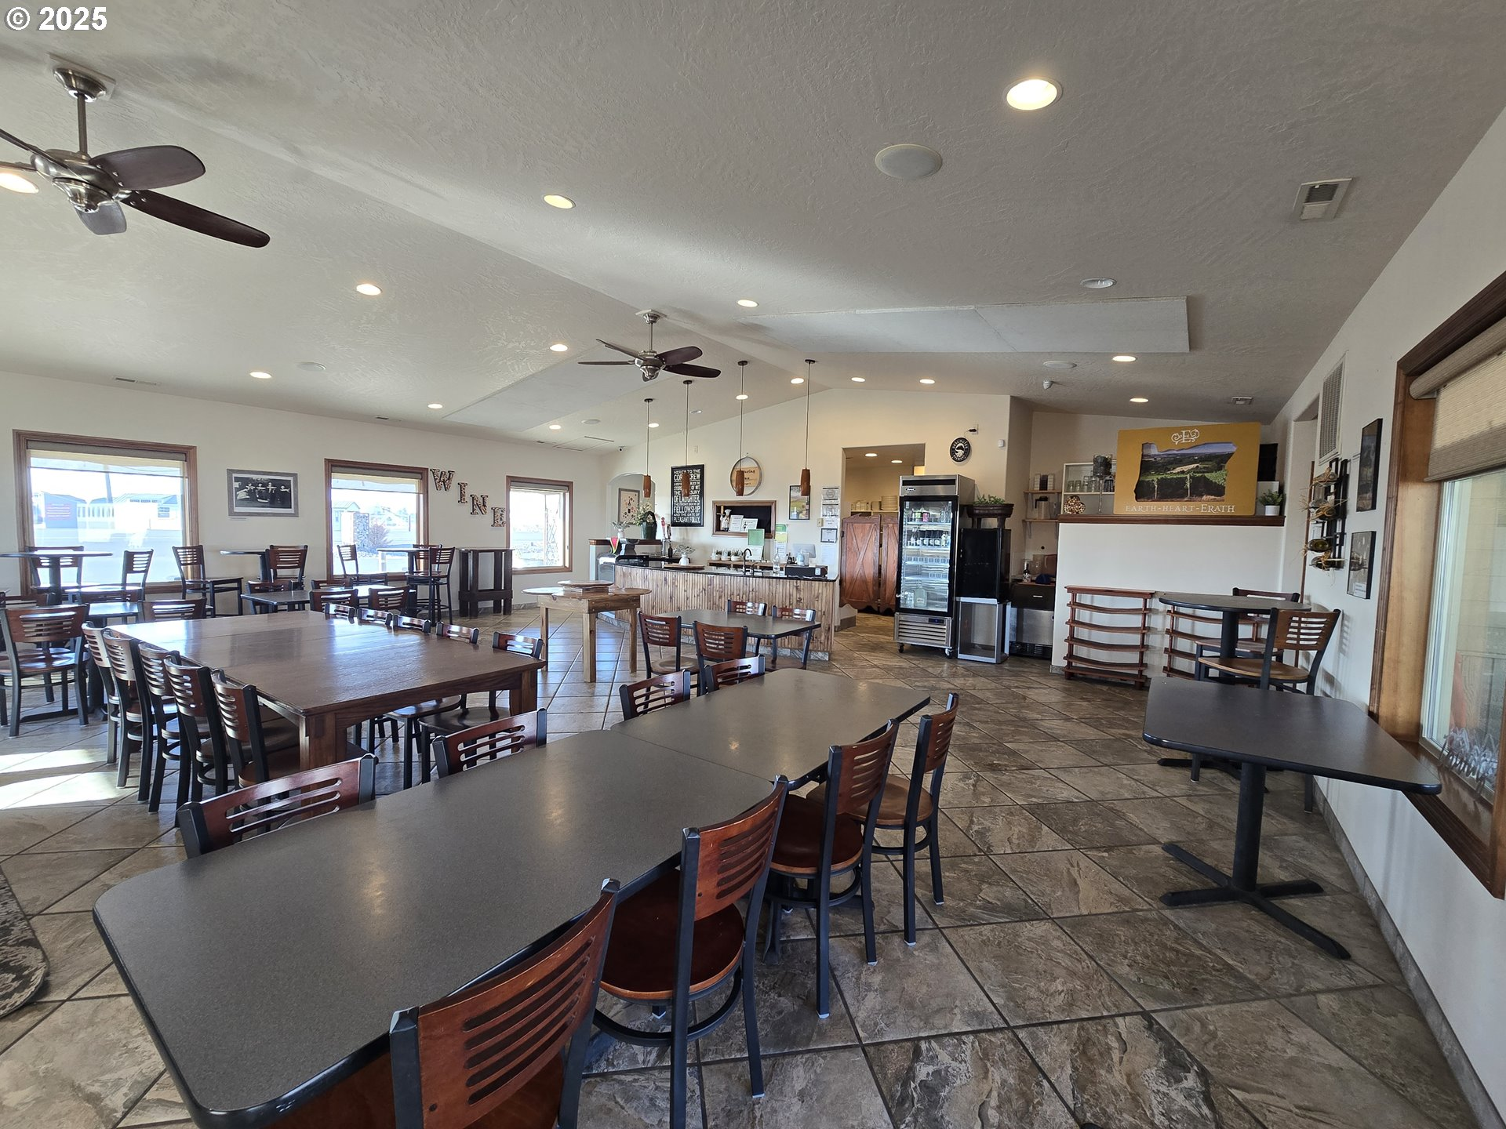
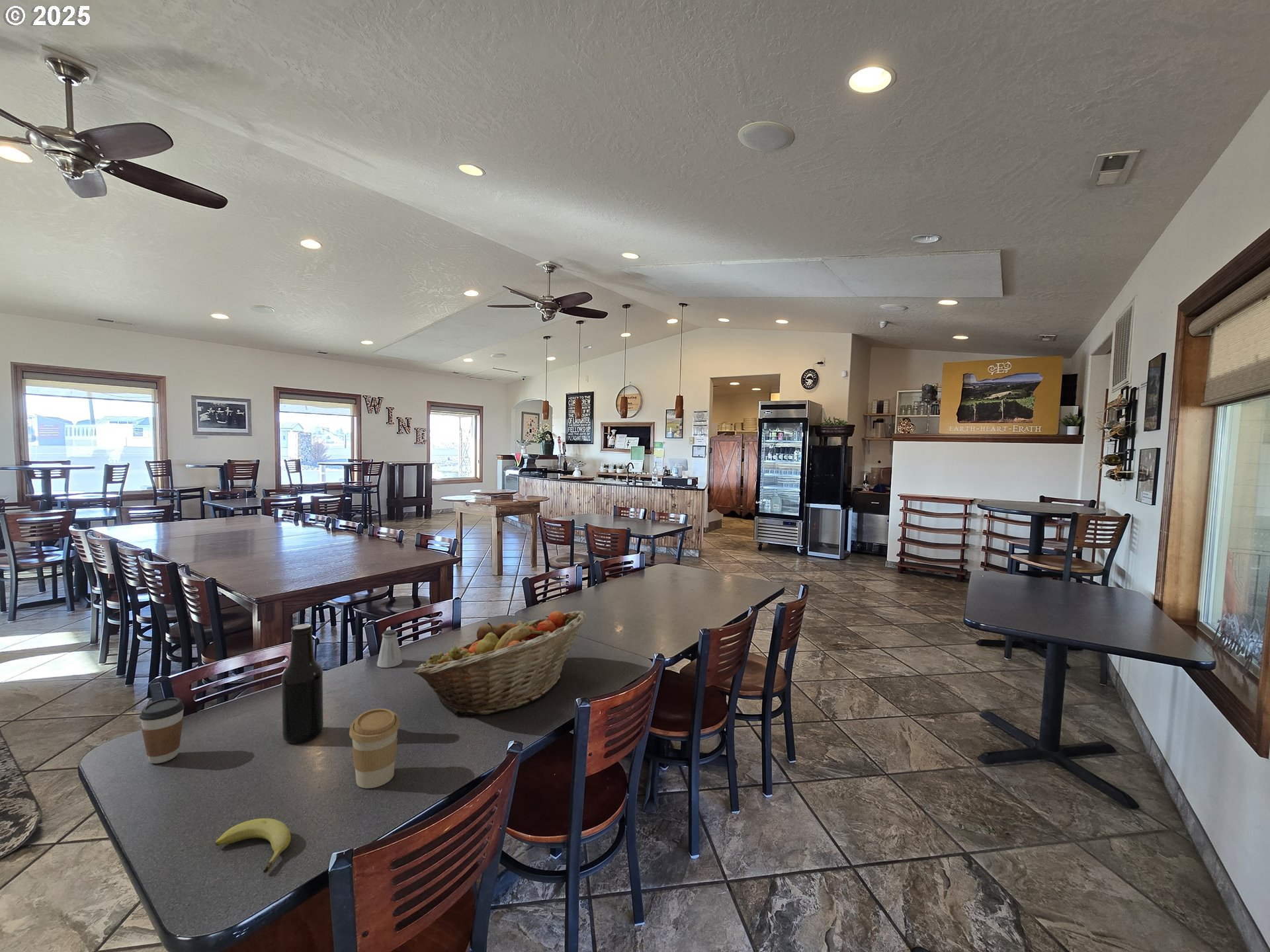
+ coffee cup (163, 731)
+ fruit basket (507, 653)
+ fruit (261, 838)
+ beer bottle (302, 681)
+ saltshaker (390, 647)
+ coffee cup (375, 746)
